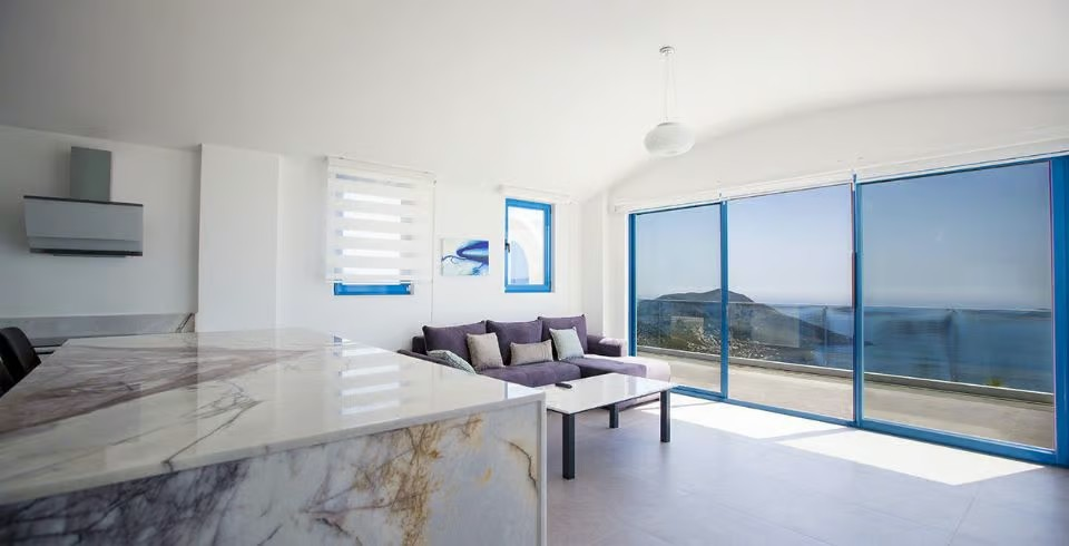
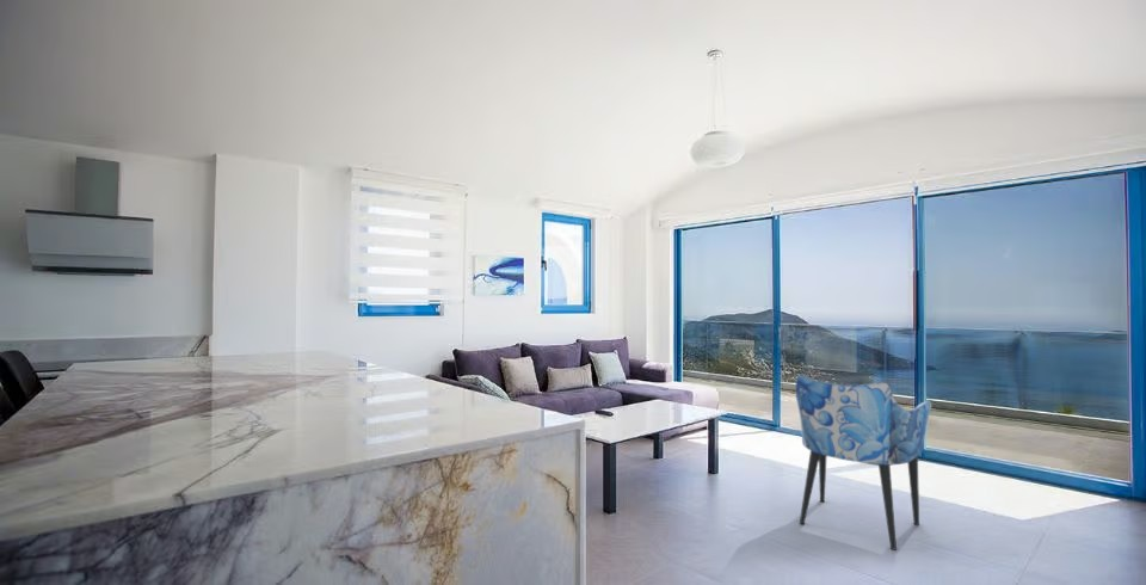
+ armchair (854, 449)
